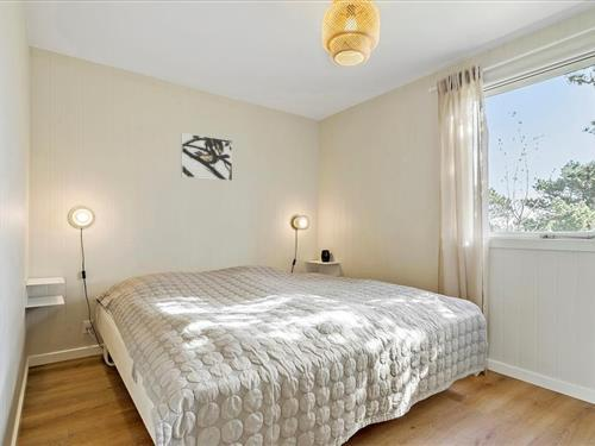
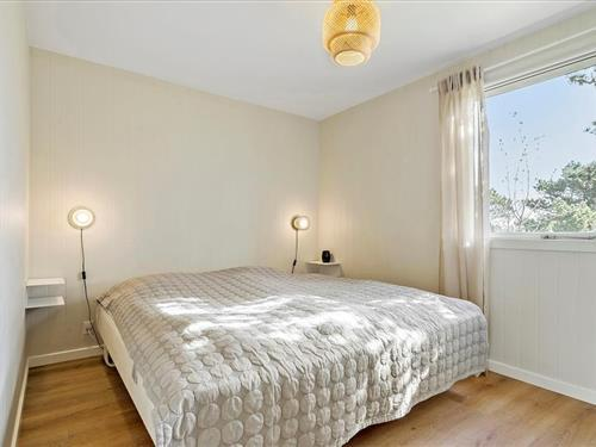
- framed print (207, 157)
